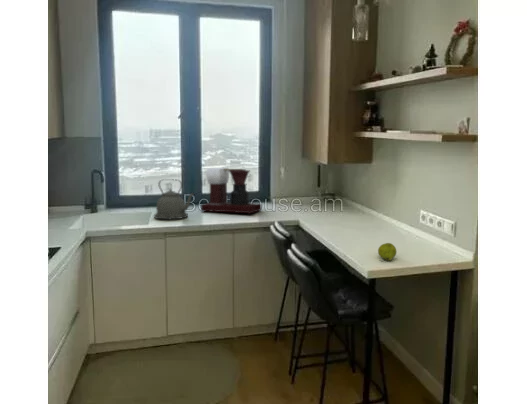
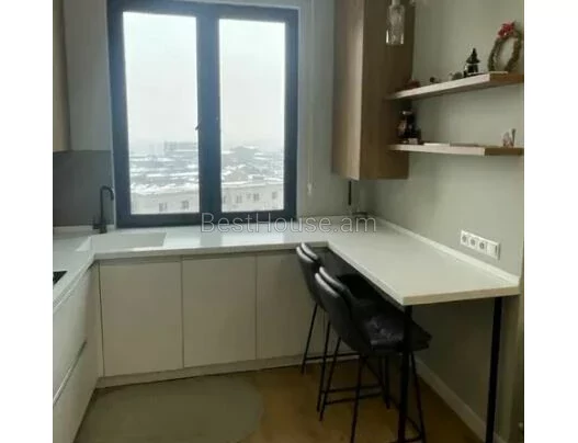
- fruit (386, 251)
- coffee maker (232, 191)
- kettle (173, 198)
